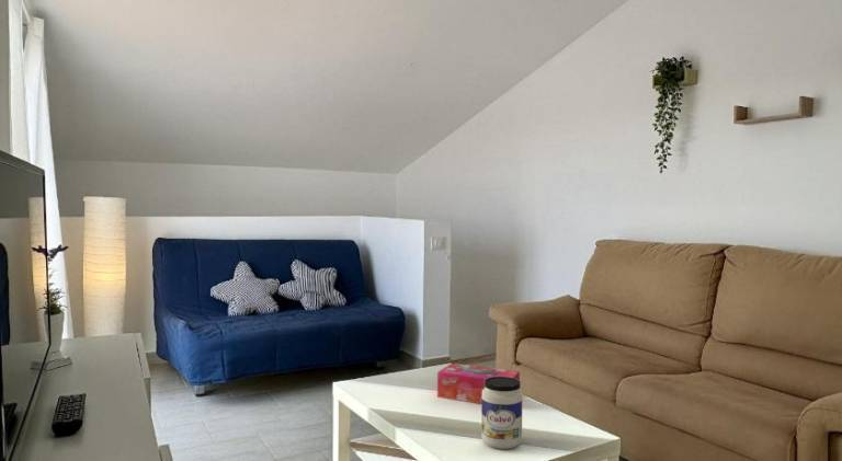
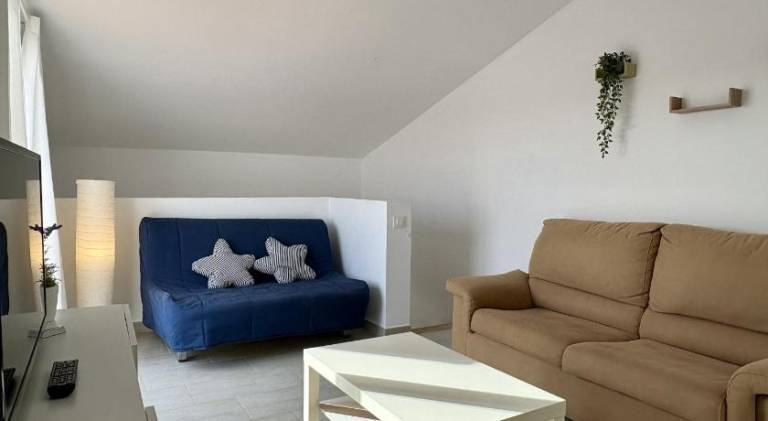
- tissue box (478, 383)
- jar (501, 412)
